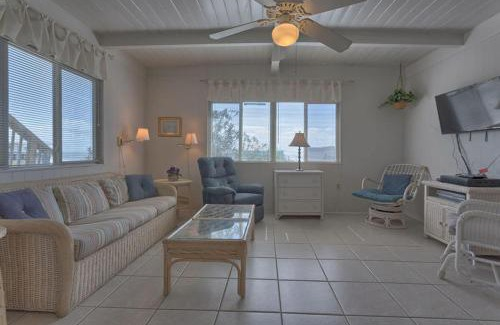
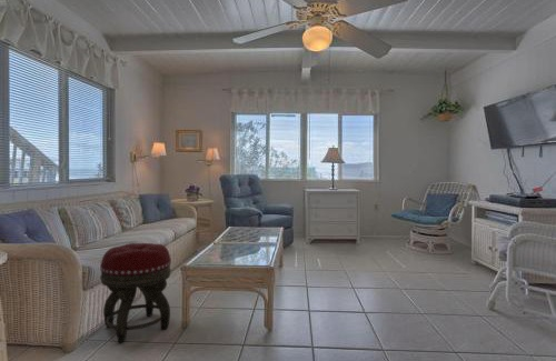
+ footstool (137, 287)
